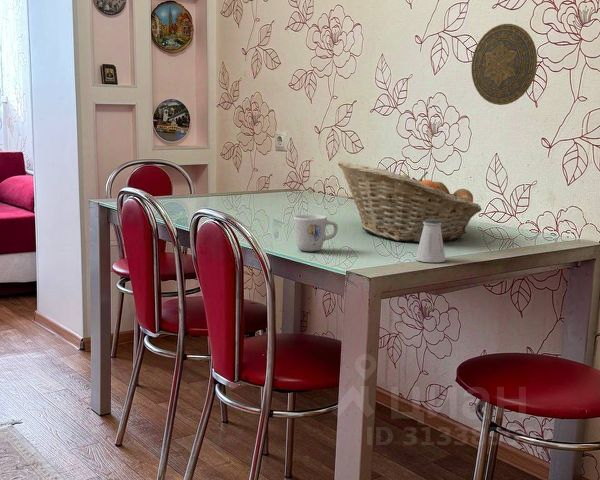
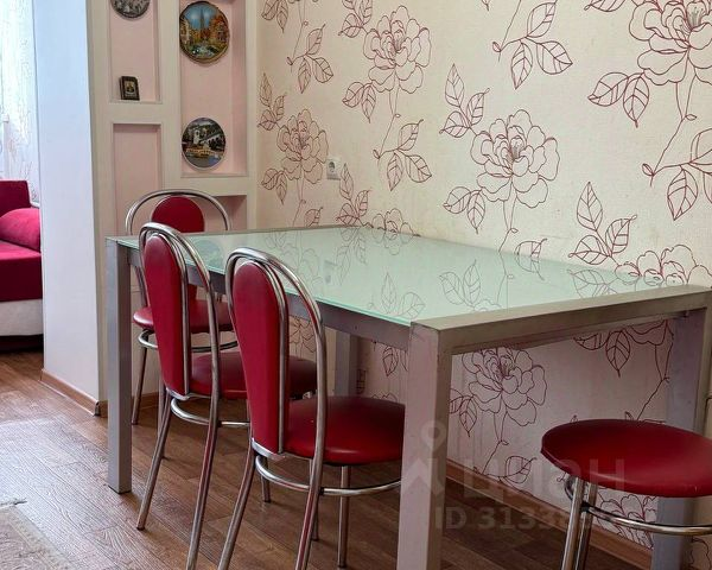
- fruit basket (406, 198)
- mug (315, 233)
- saltshaker (431, 239)
- decorative plate (500, 64)
